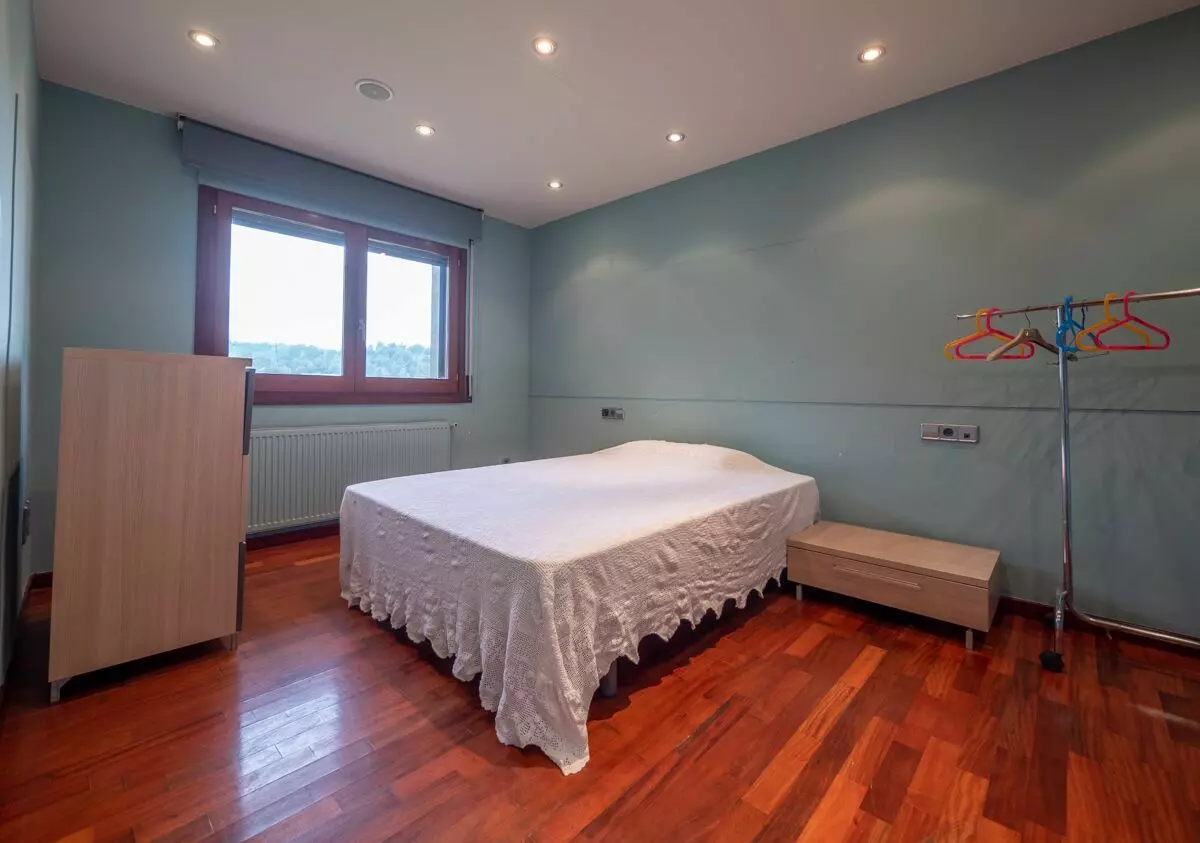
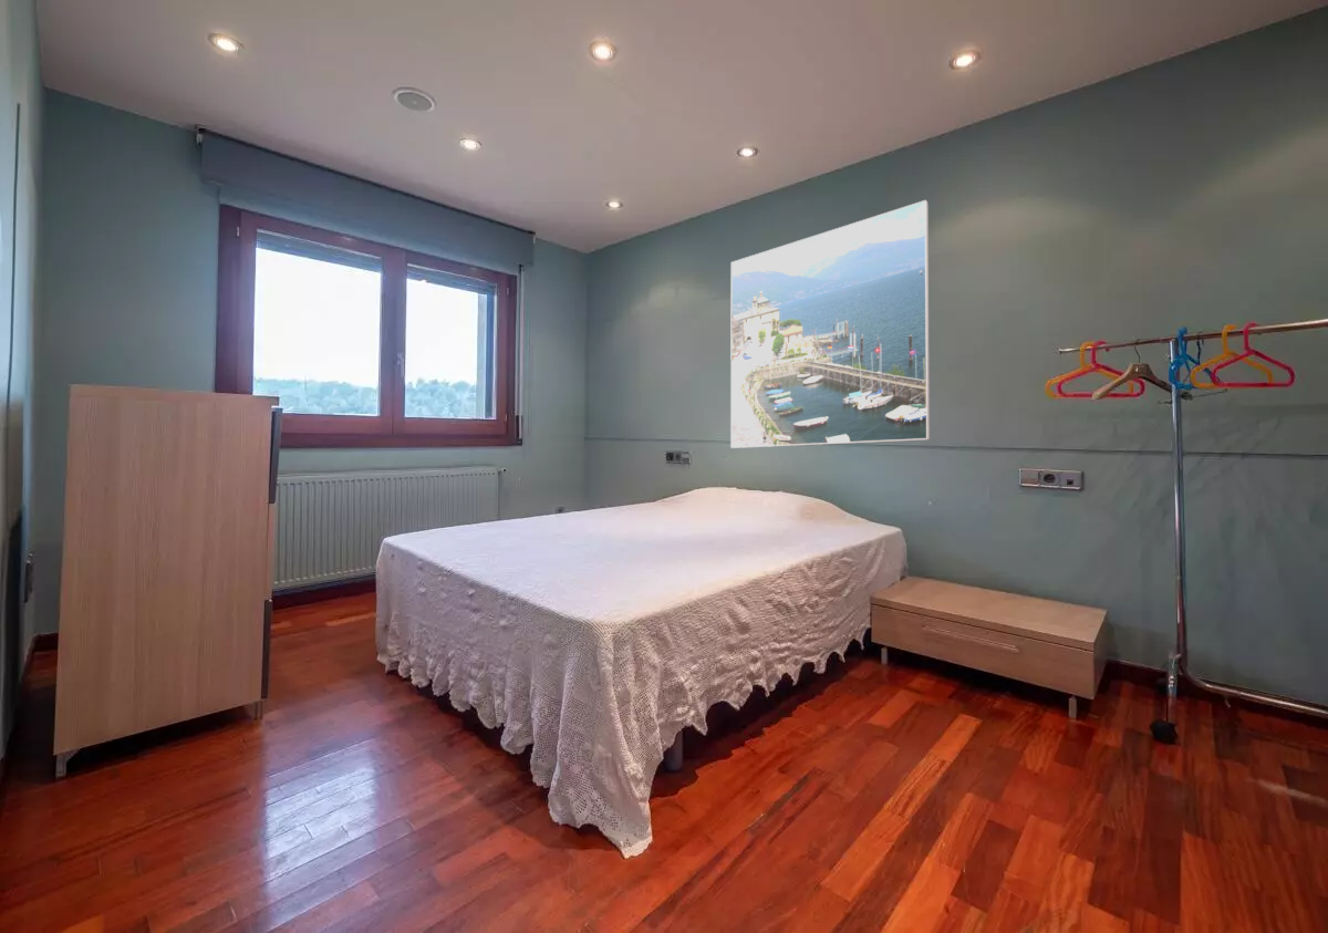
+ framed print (817, 339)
